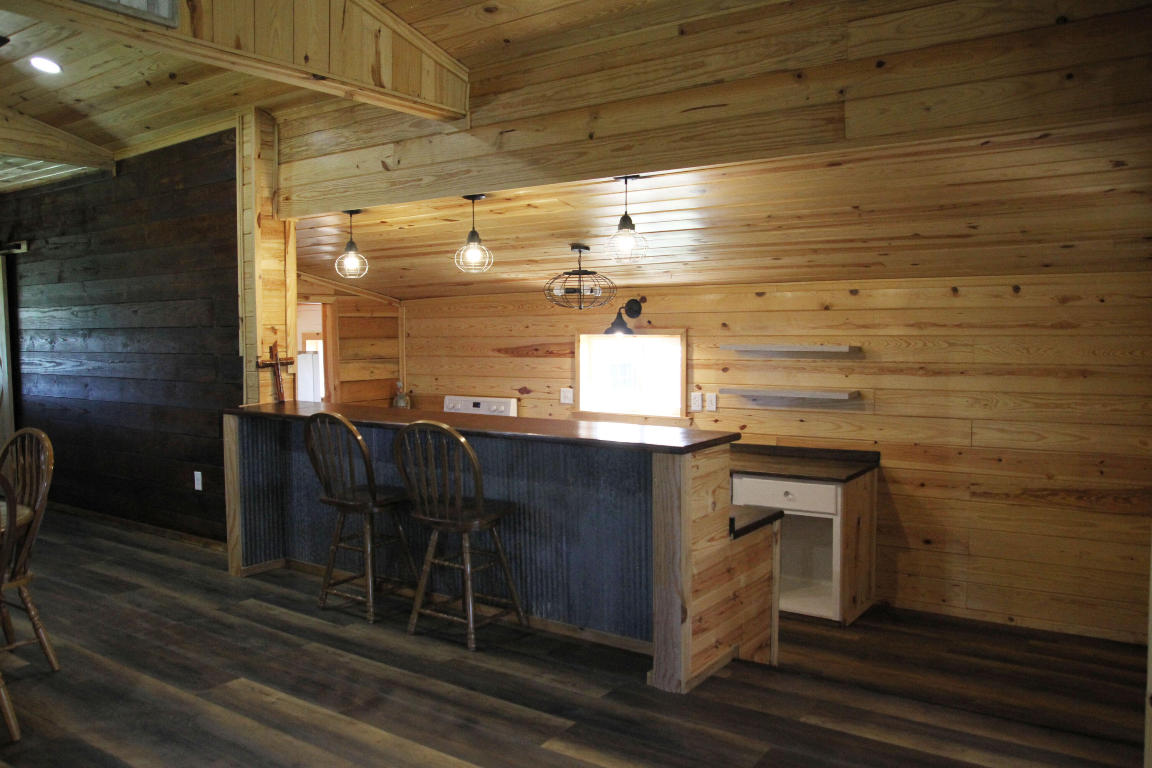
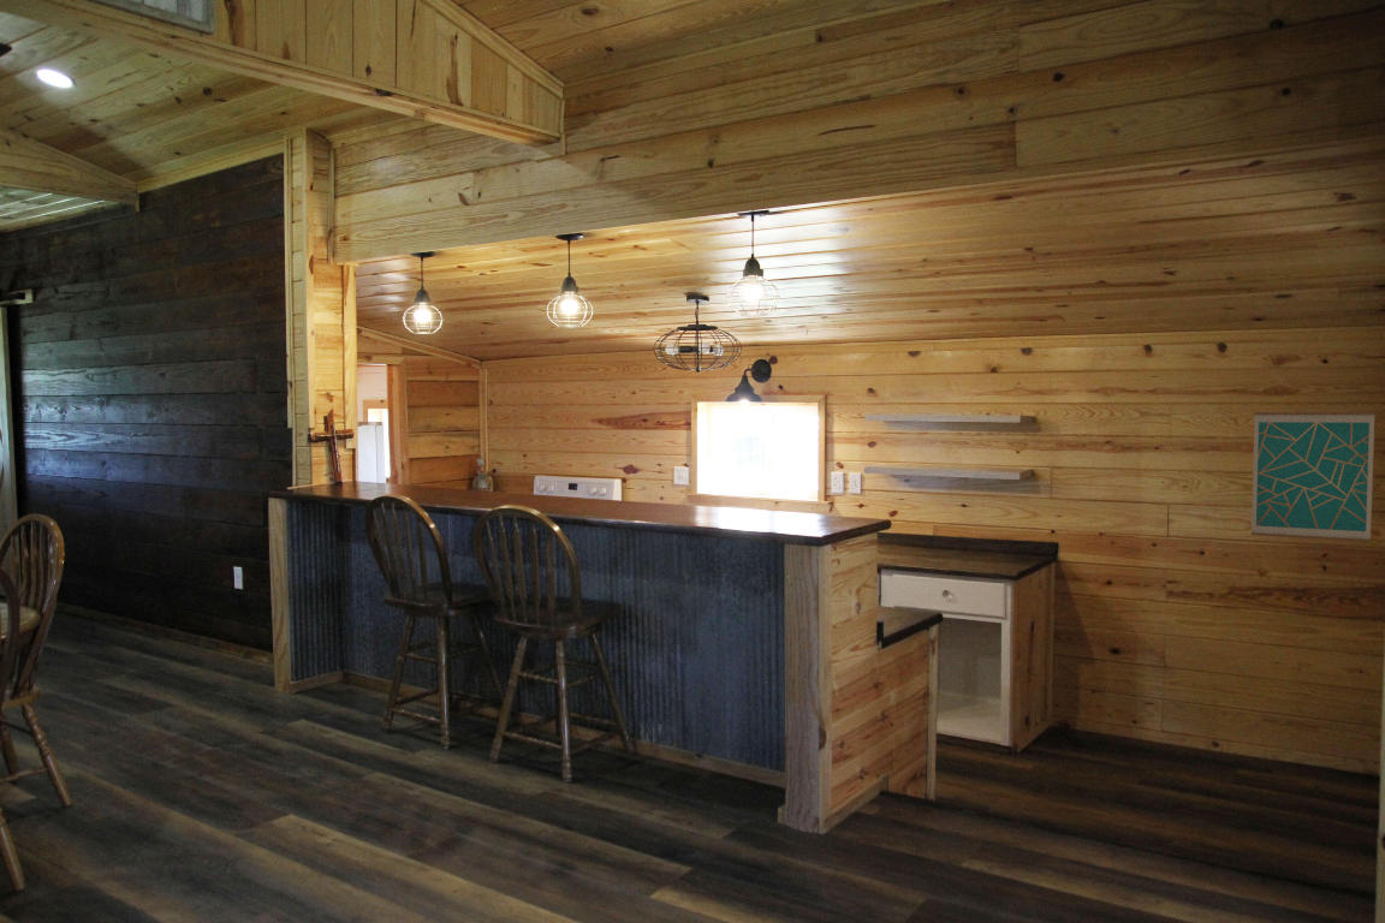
+ wall art (1310, 475)
